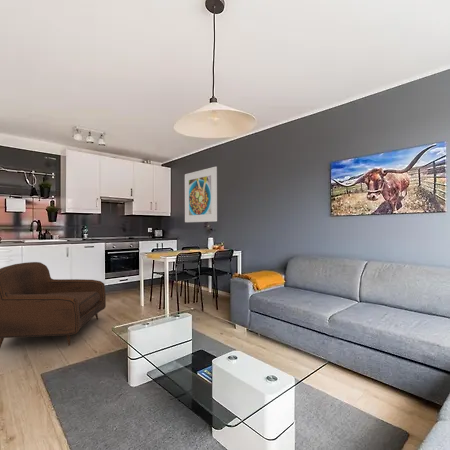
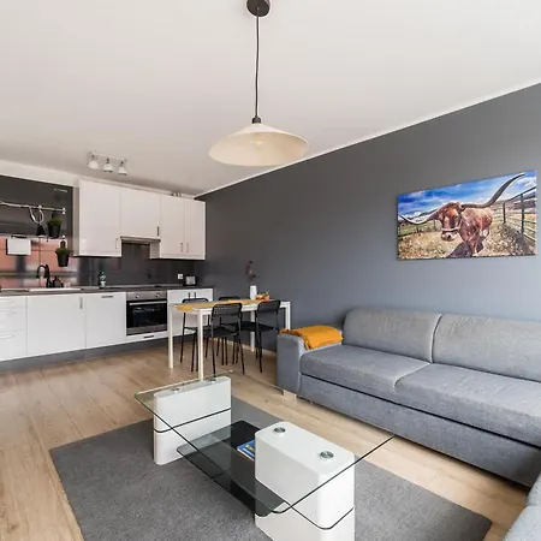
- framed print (199, 196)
- armchair (52, 297)
